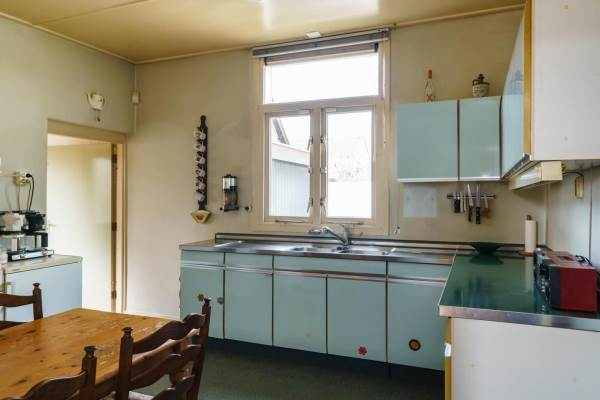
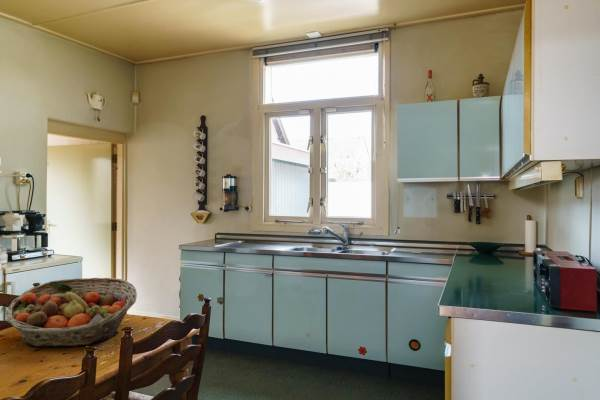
+ fruit basket (74, 310)
